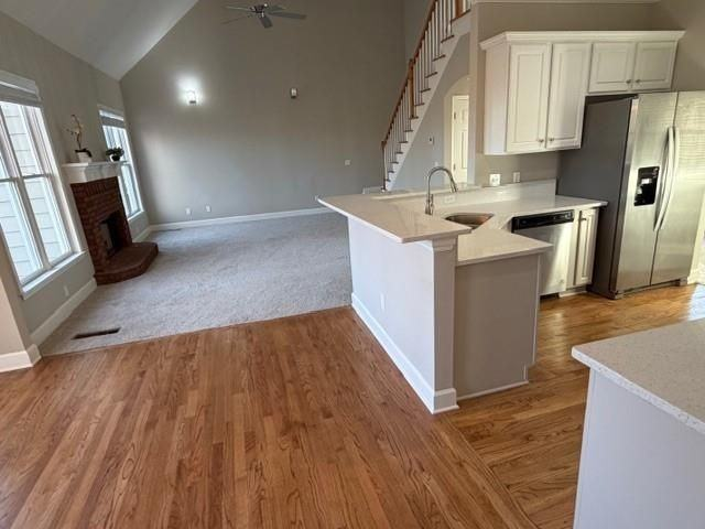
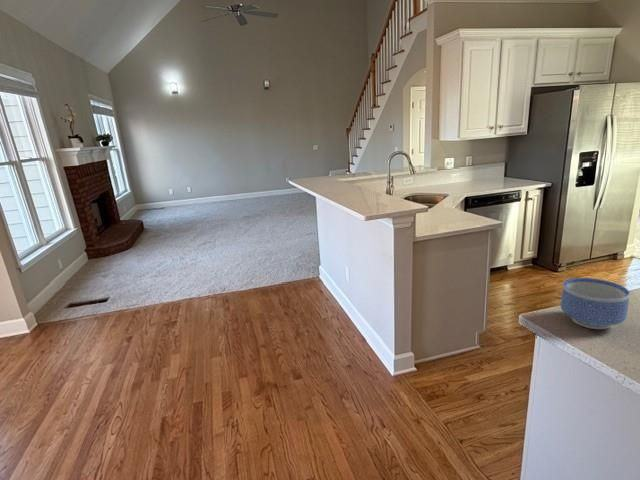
+ bowl (592, 304)
